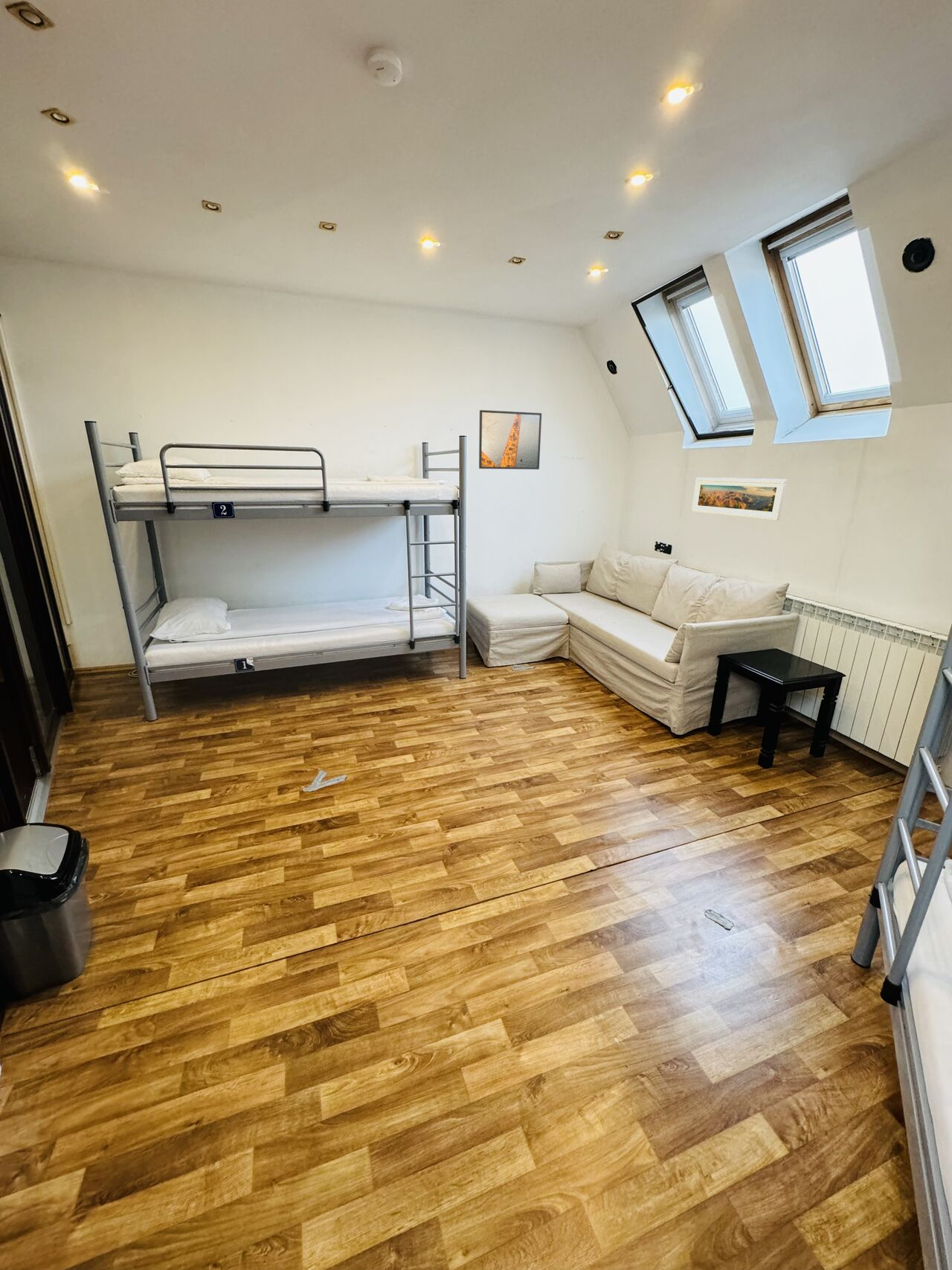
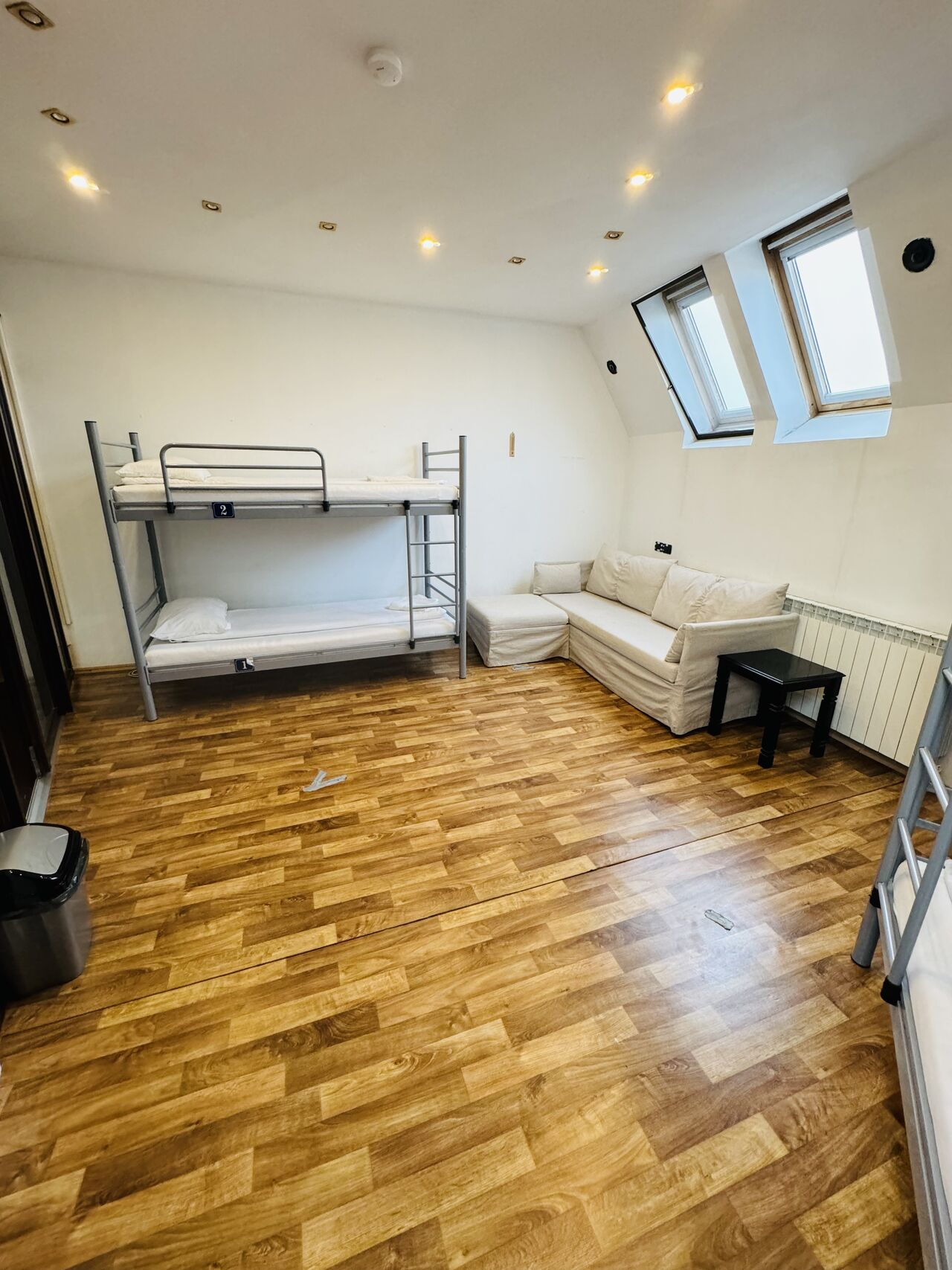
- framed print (510, 440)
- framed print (734, 497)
